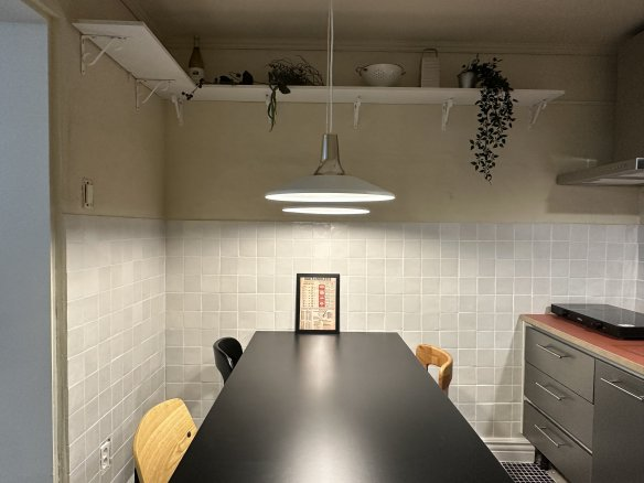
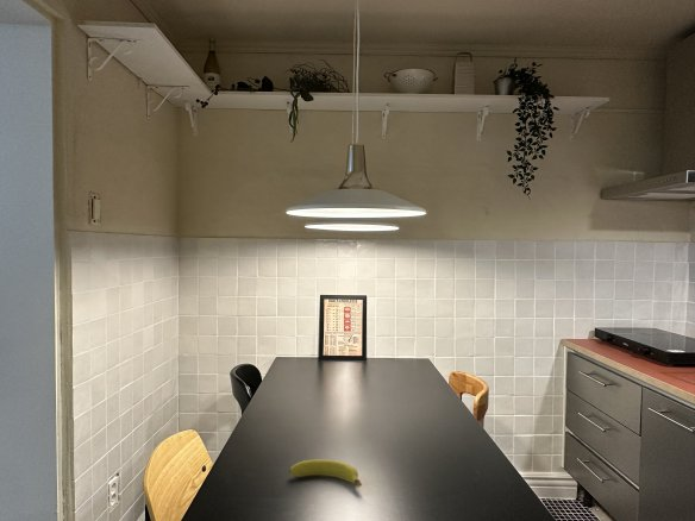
+ fruit (325, 473)
